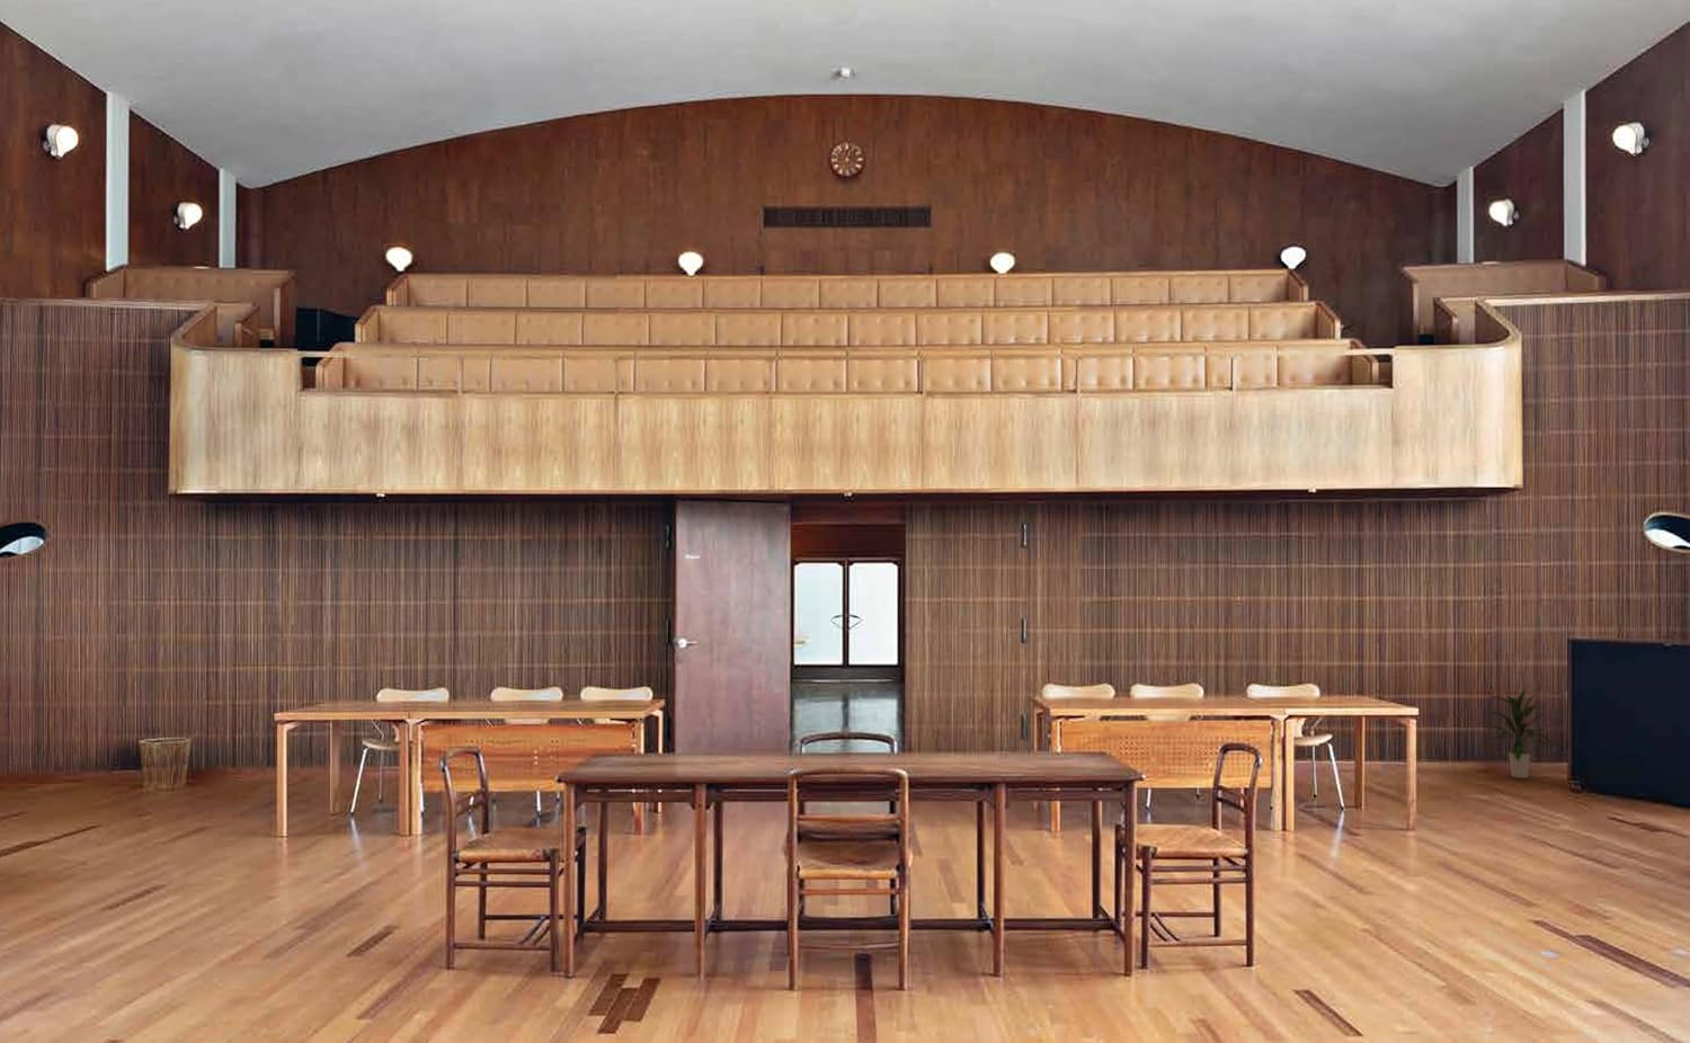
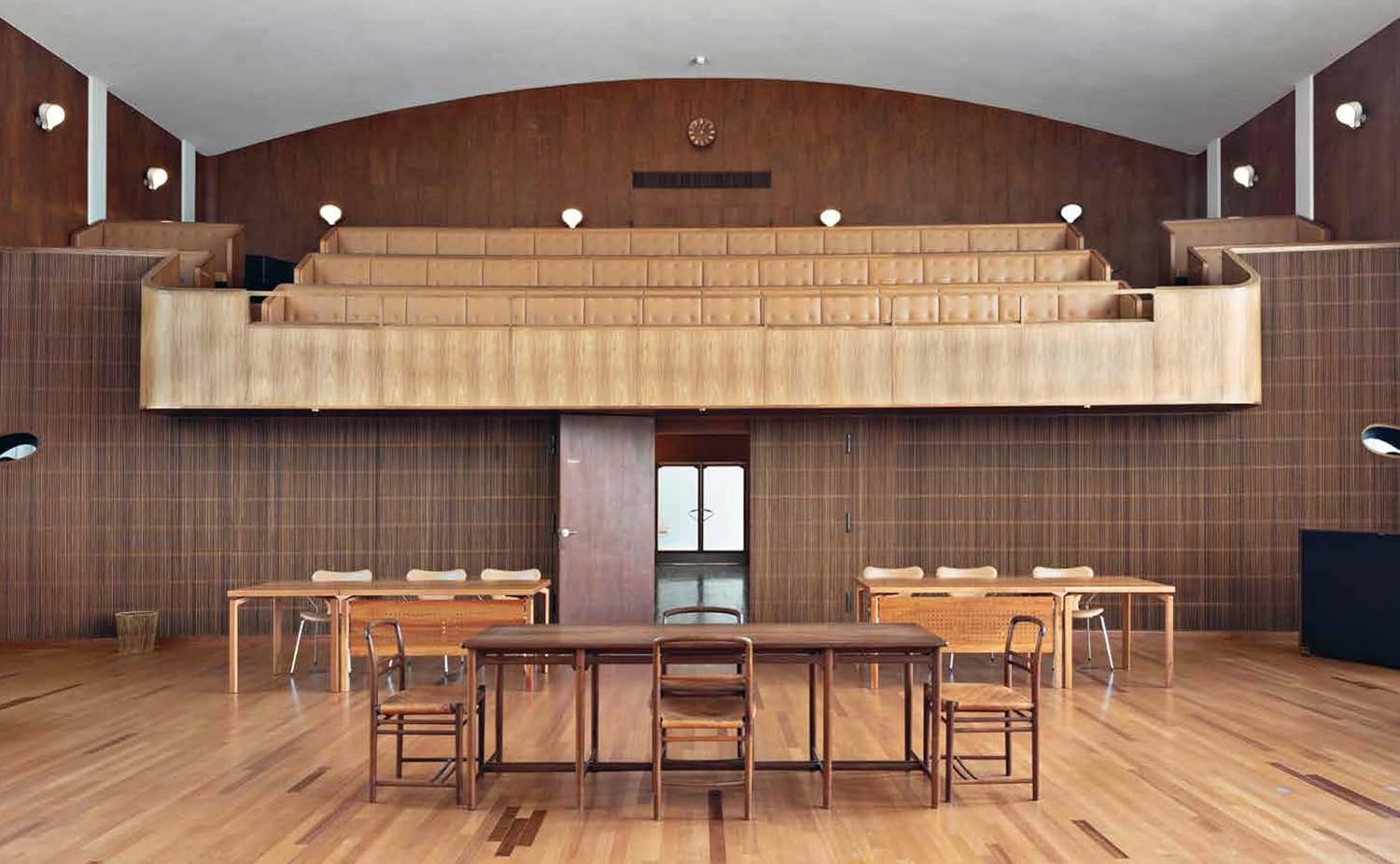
- indoor plant (1517, 732)
